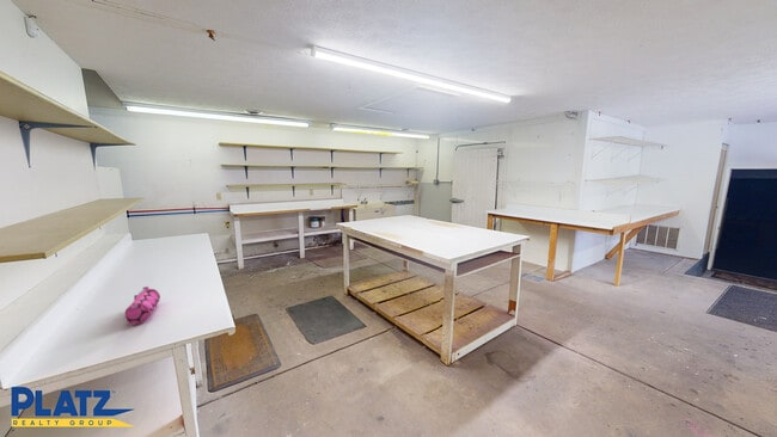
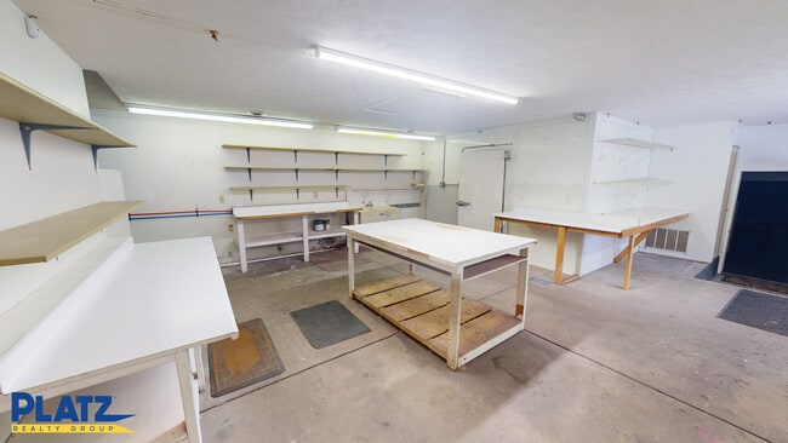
- pencil case (142, 303)
